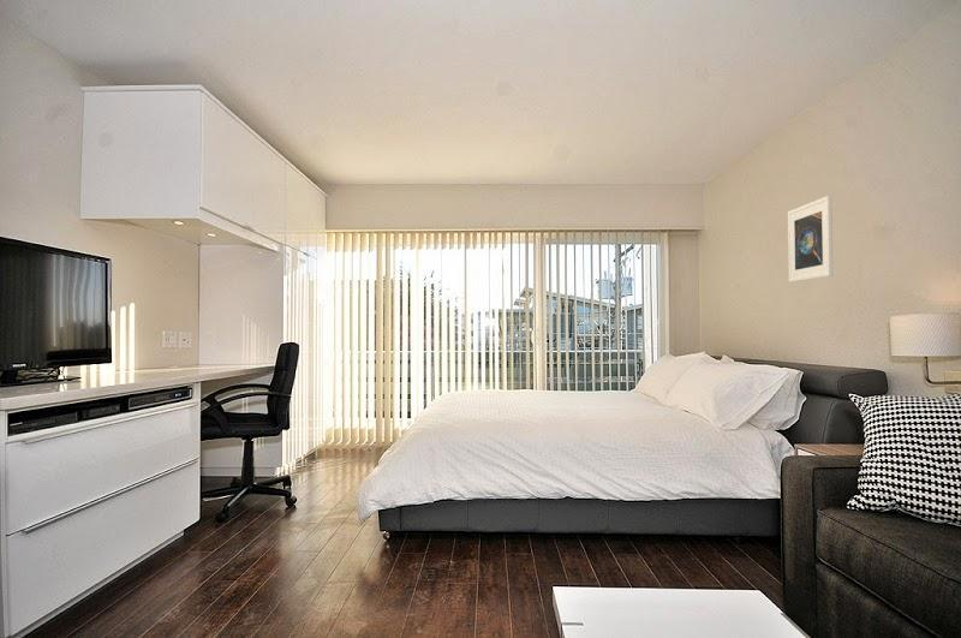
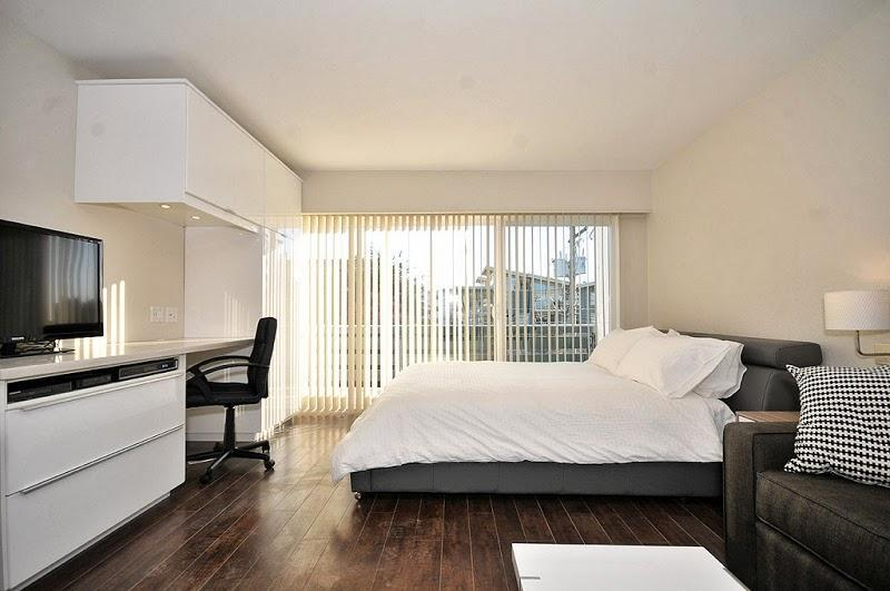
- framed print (808, 242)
